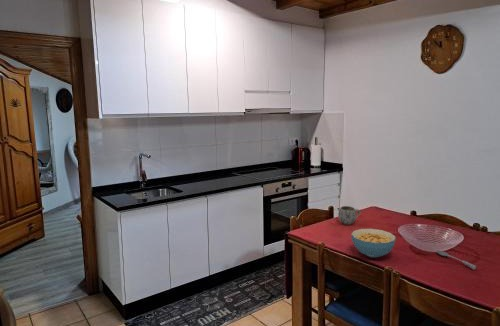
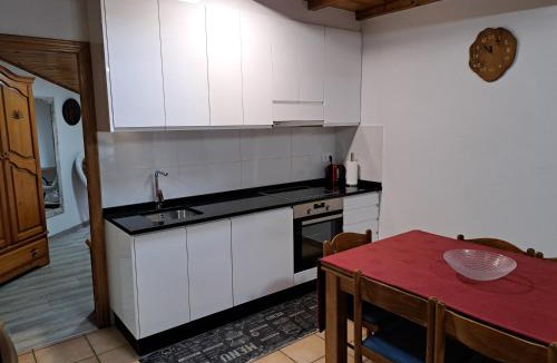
- soupspoon (455, 258)
- mug (349, 215)
- cereal bowl (372, 245)
